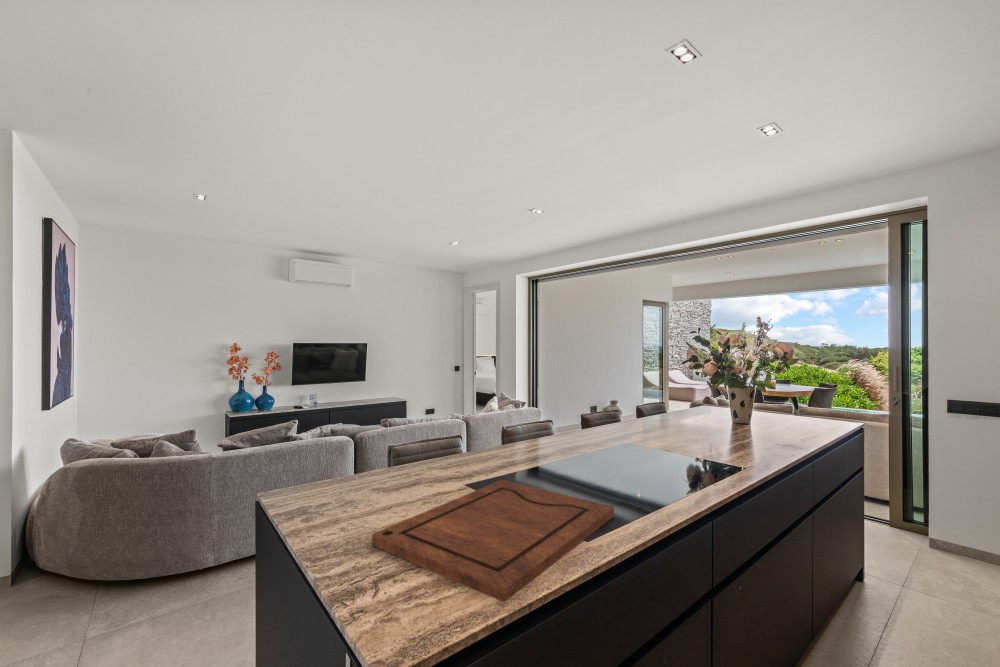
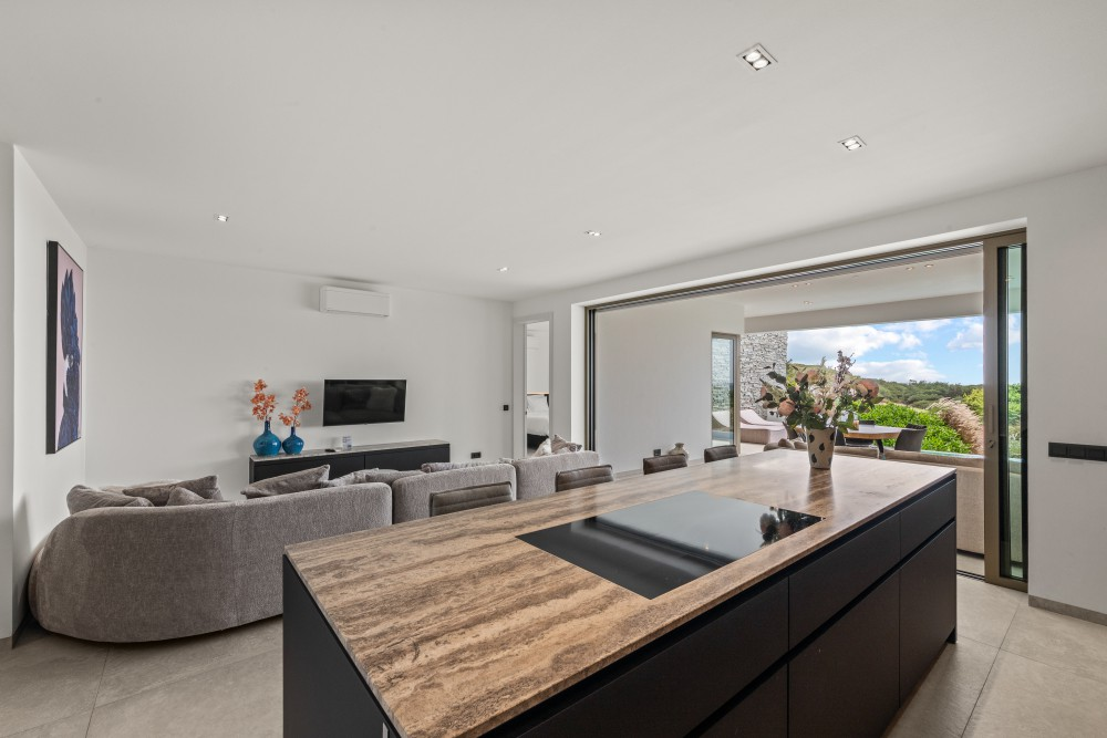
- cutting board (502, 524)
